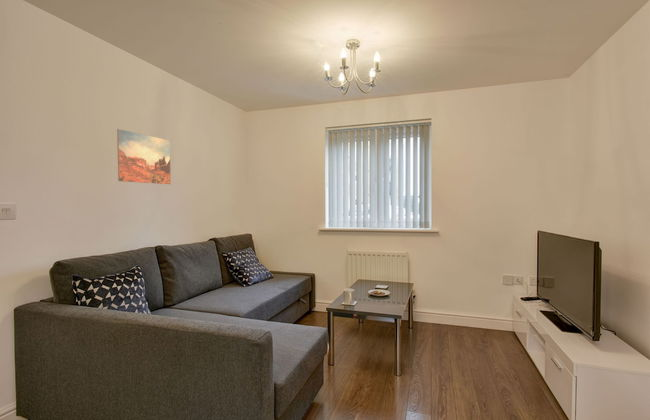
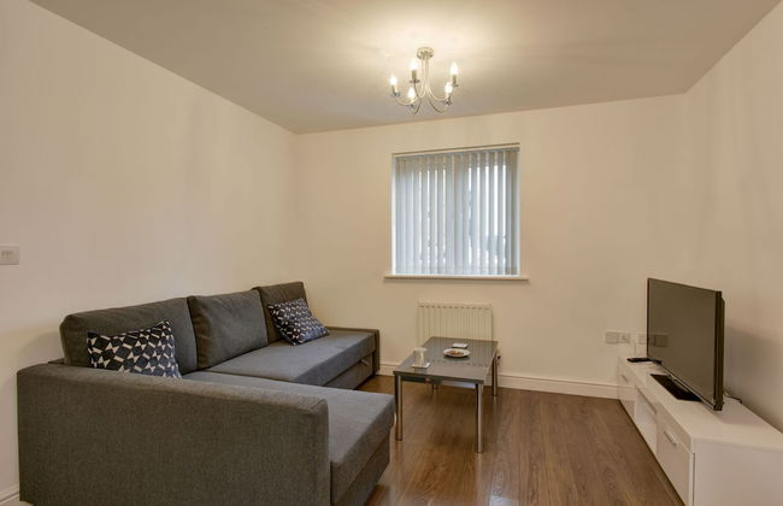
- wall art (146, 159)
